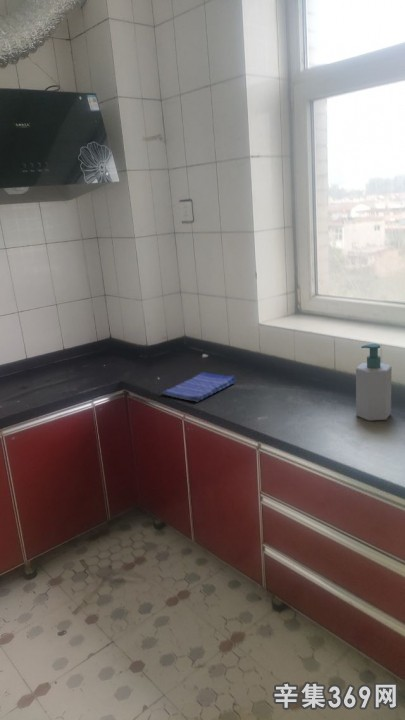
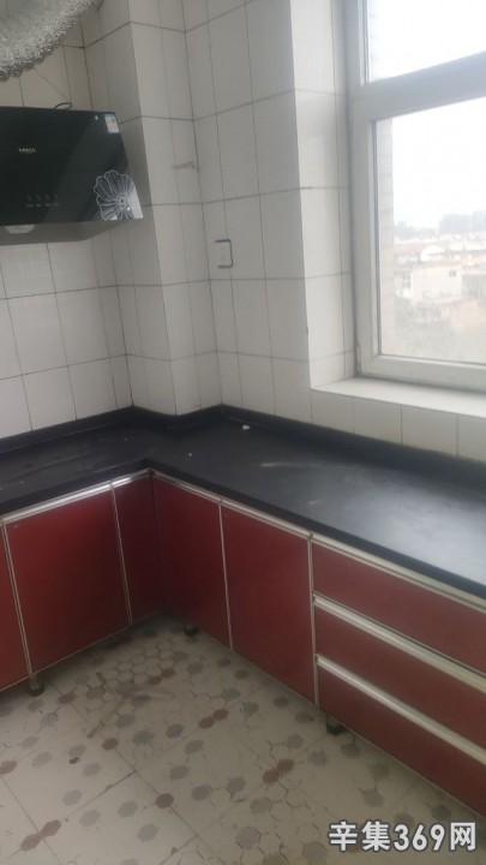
- dish towel (200, 385)
- soap bottle (373, 380)
